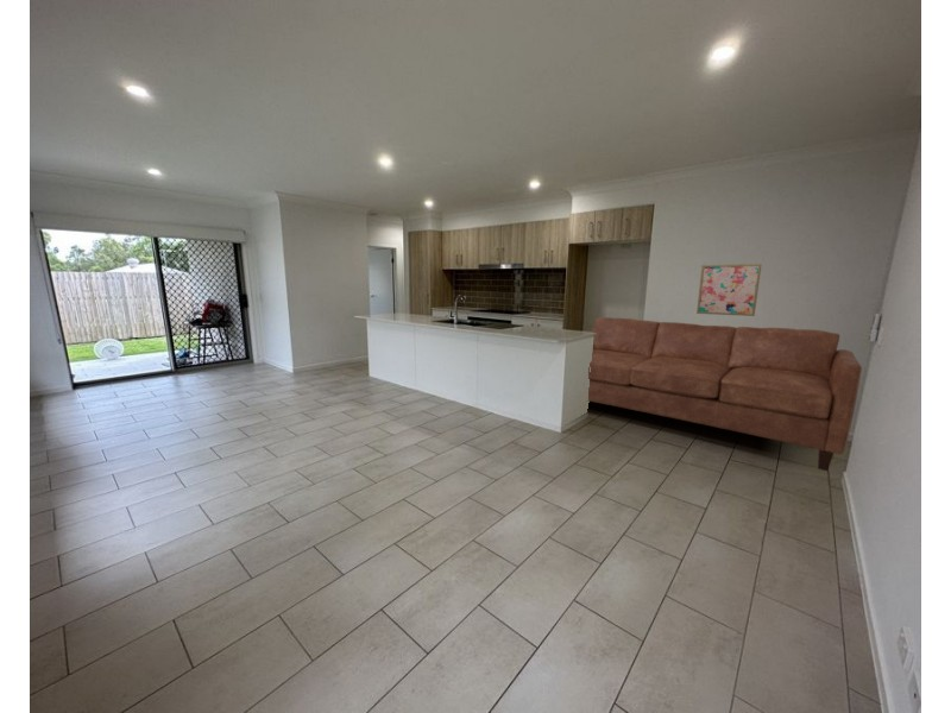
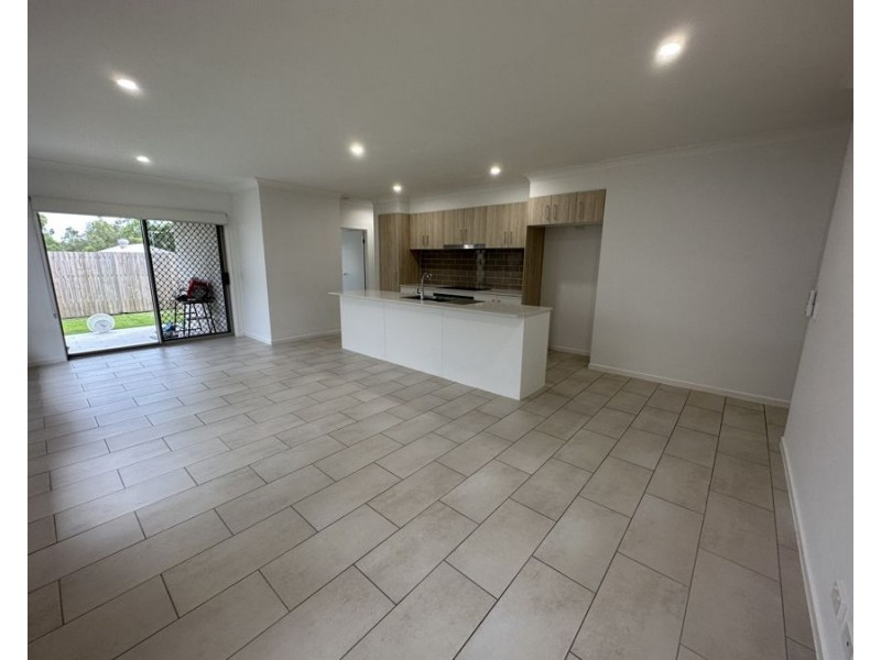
- wall art (728, 290)
- sofa (682, 374)
